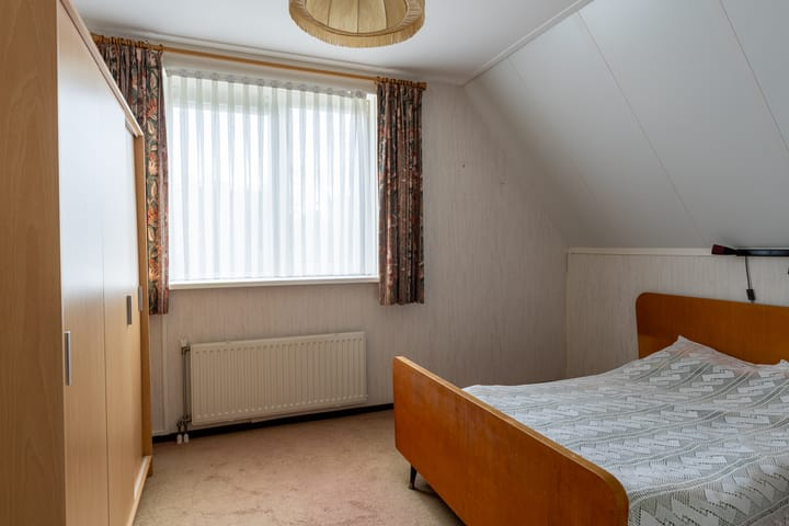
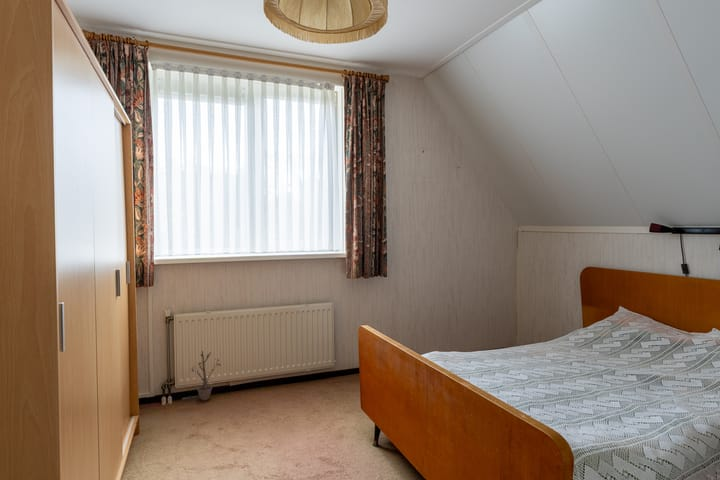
+ decorative plant (200, 375)
